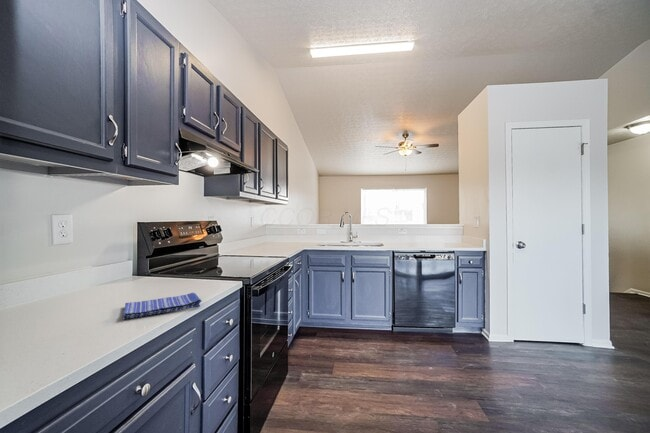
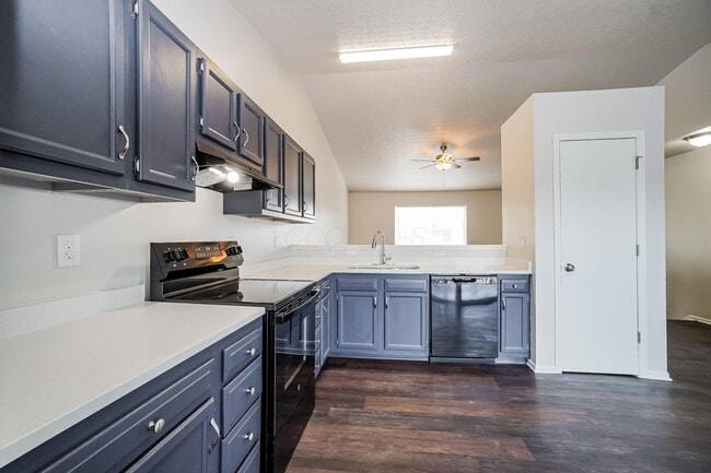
- dish towel (163, 302)
